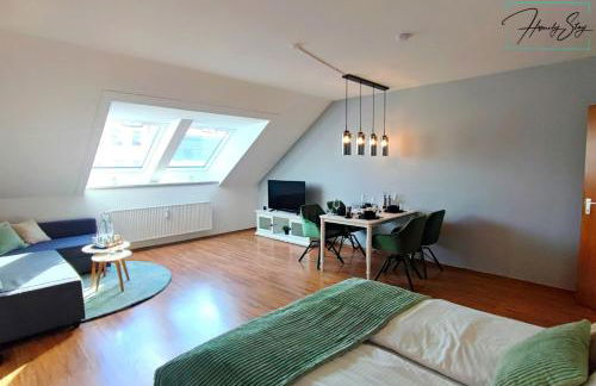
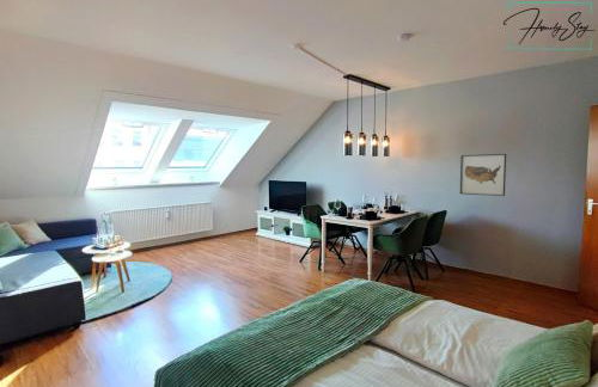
+ wall art (482, 174)
